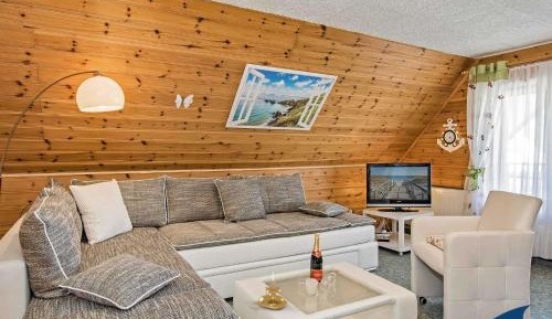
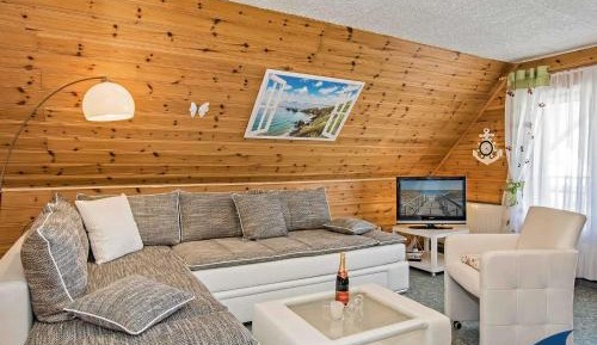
- candle holder (272, 287)
